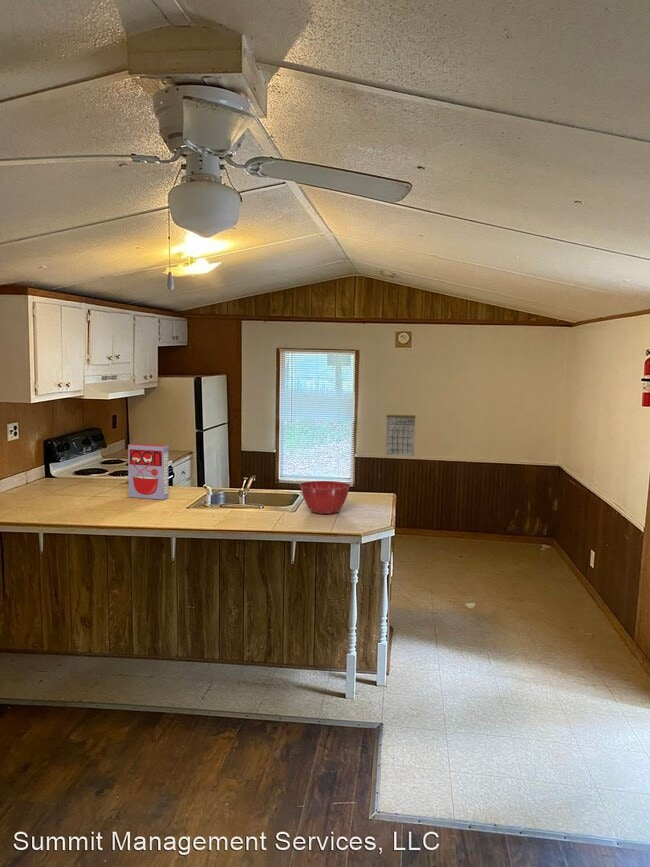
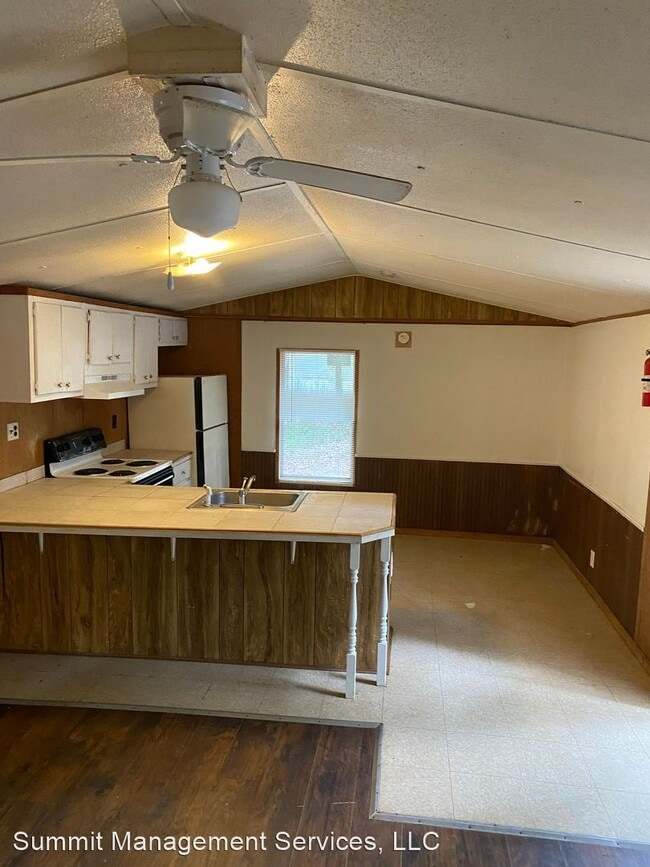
- mixing bowl (324, 497)
- cereal box (148, 471)
- calendar (400, 430)
